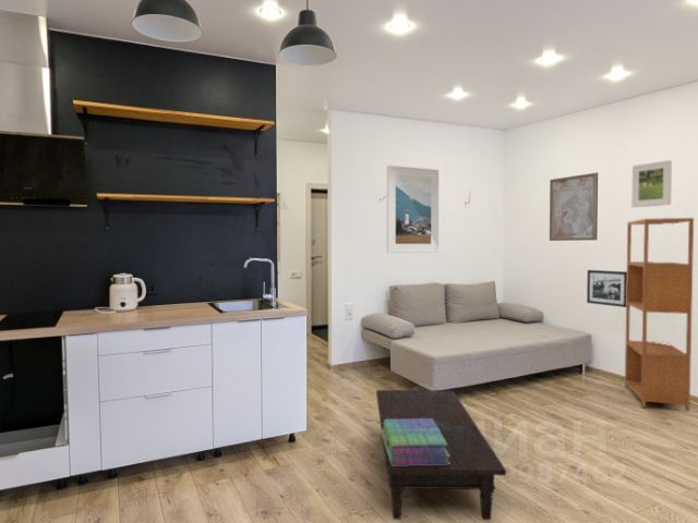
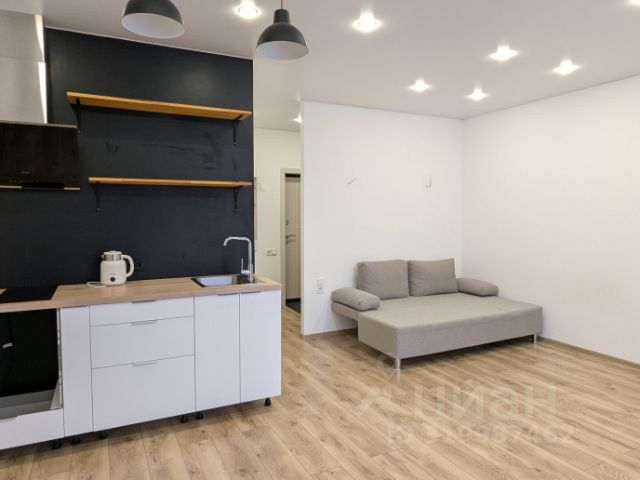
- bookshelf (655, 309)
- stack of books (413, 439)
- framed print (650, 184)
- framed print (413, 210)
- wall art (571, 208)
- picture frame (606, 288)
- coffee table (445, 447)
